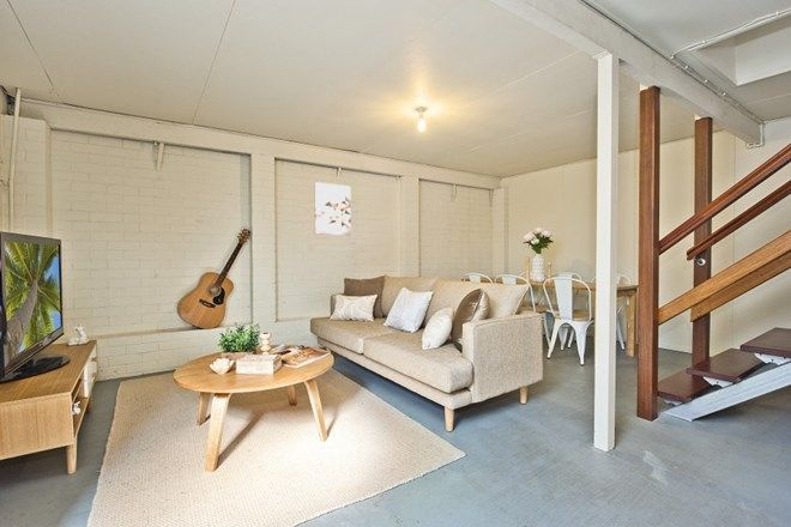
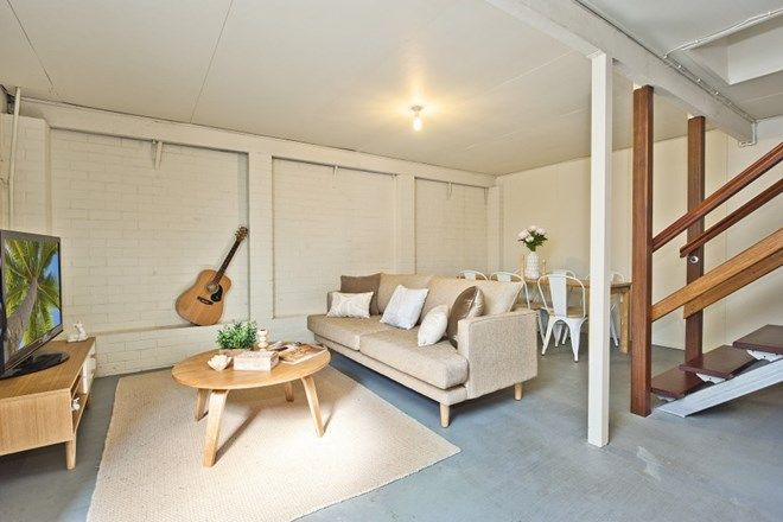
- wall art (332, 208)
